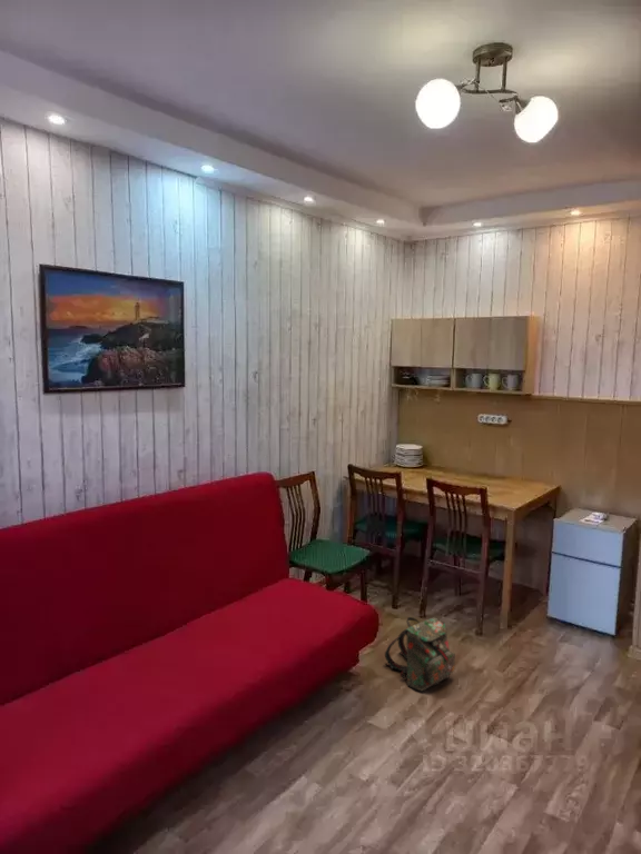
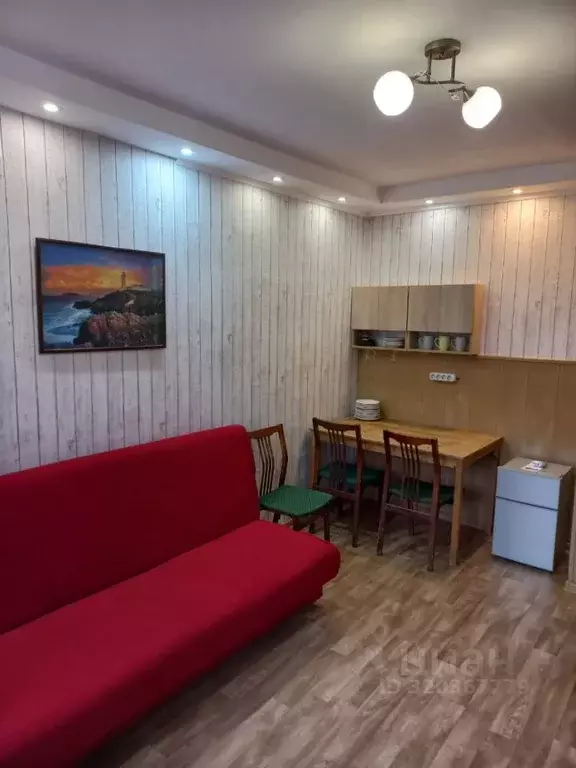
- backpack (416, 646)
